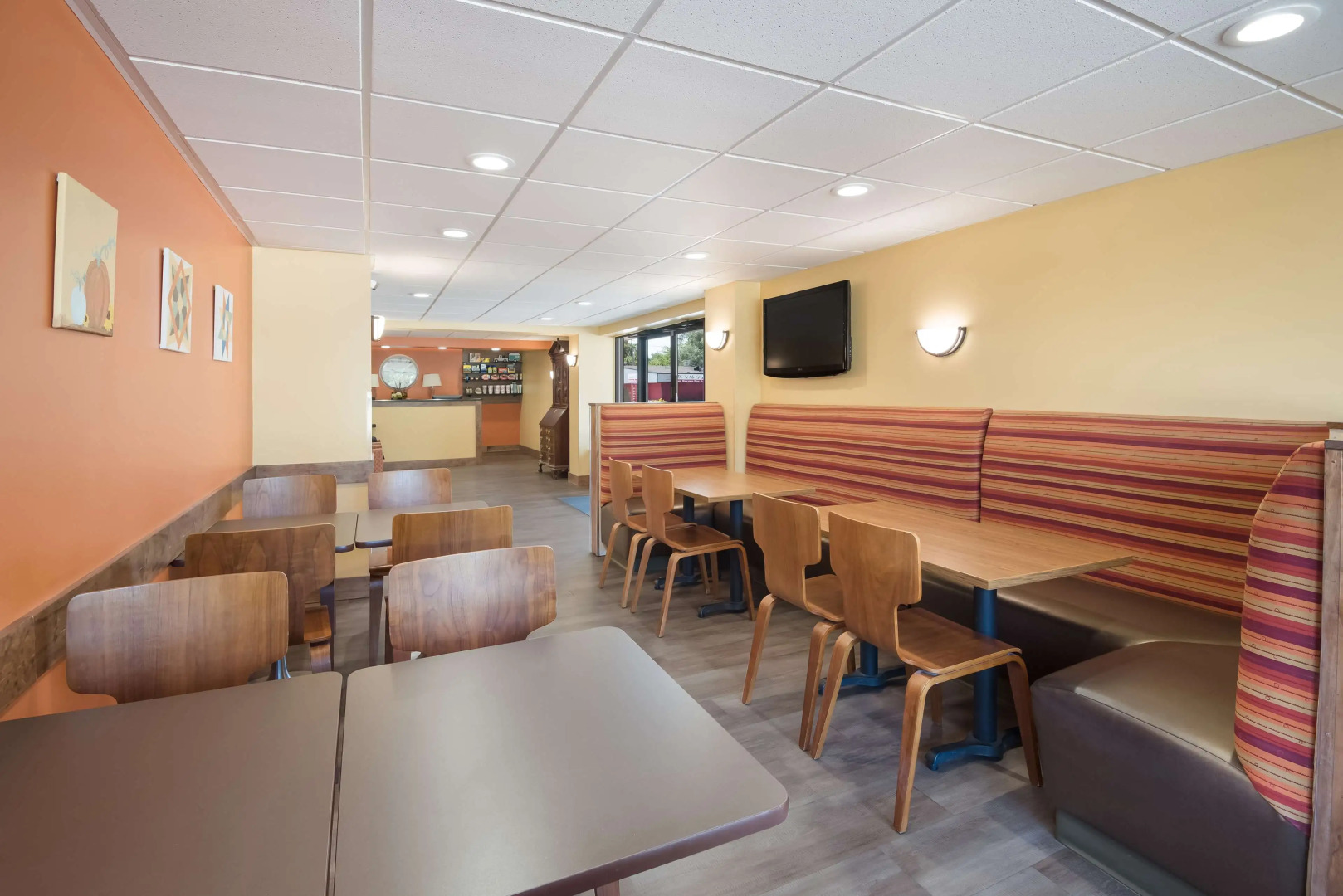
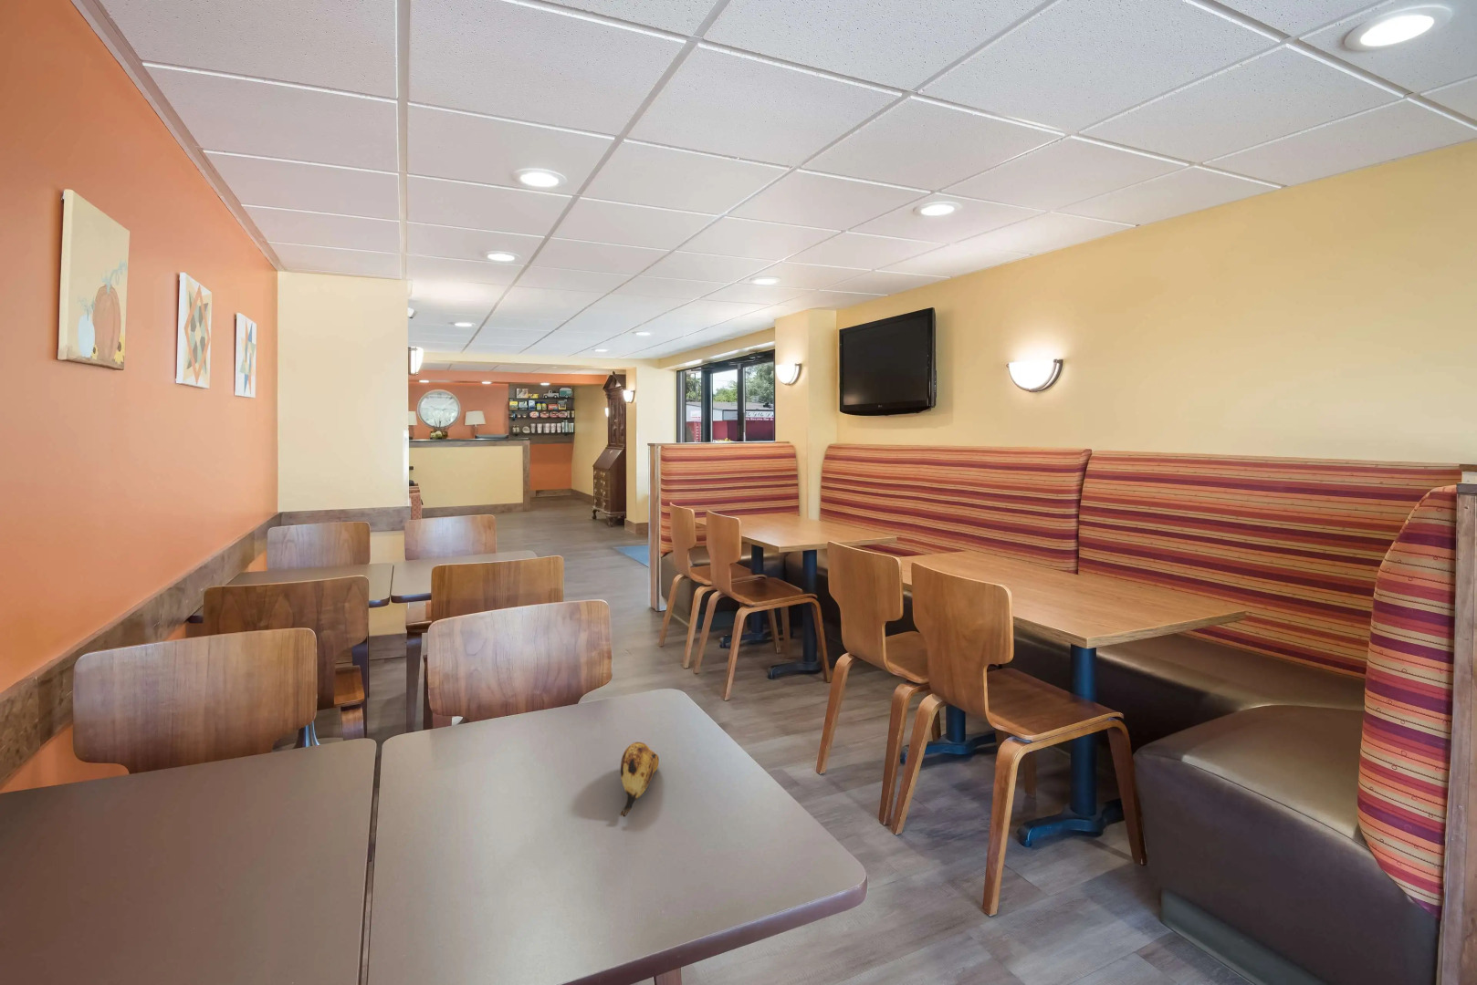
+ banana (640, 768)
